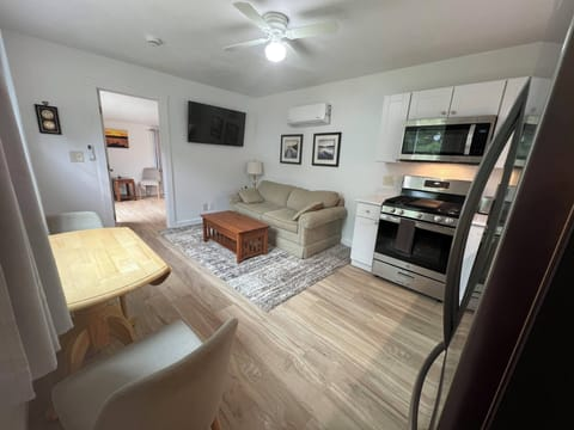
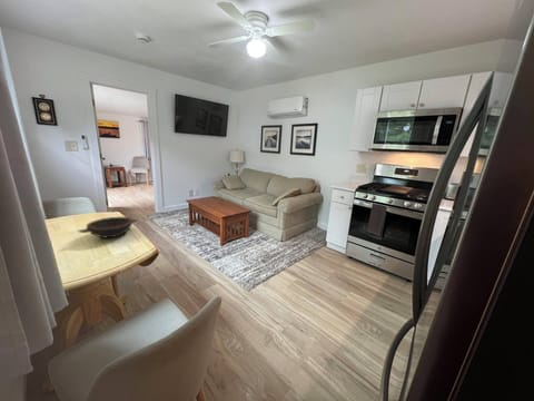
+ bowl (110, 227)
